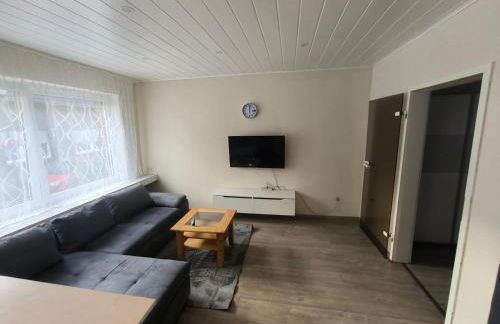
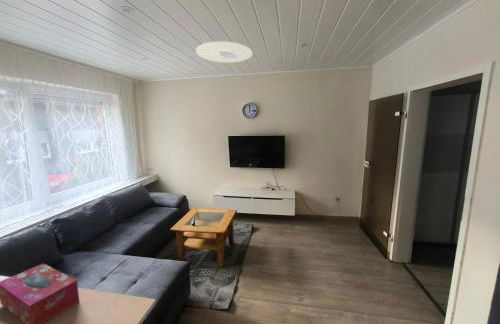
+ ceiling light (224, 50)
+ tissue box (38, 292)
